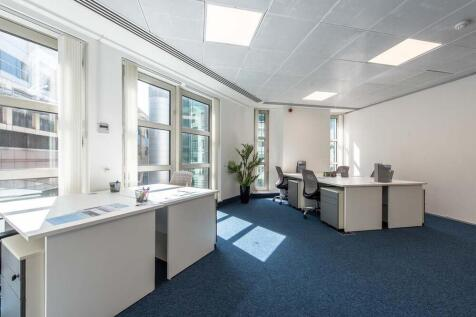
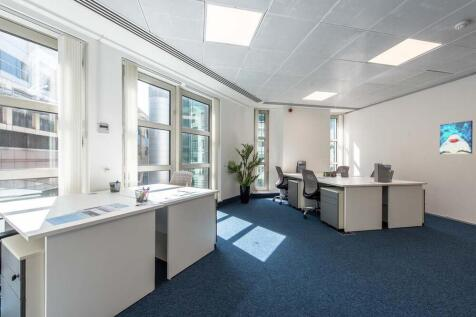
+ wall art (455, 138)
